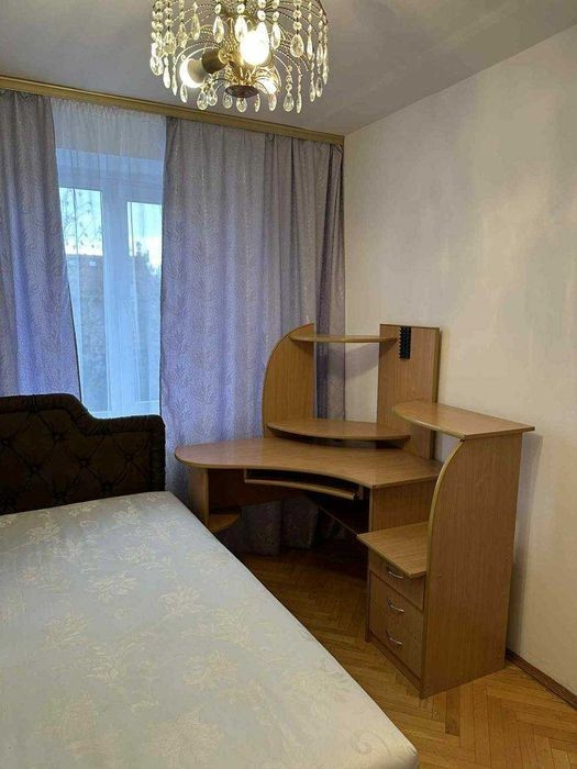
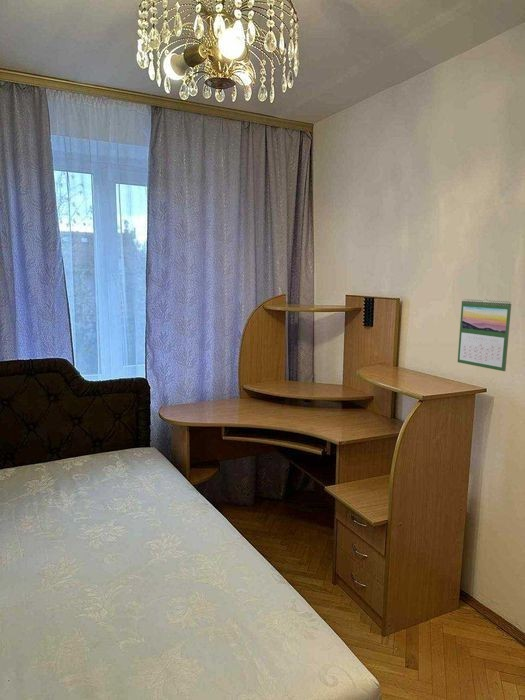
+ calendar (482, 333)
